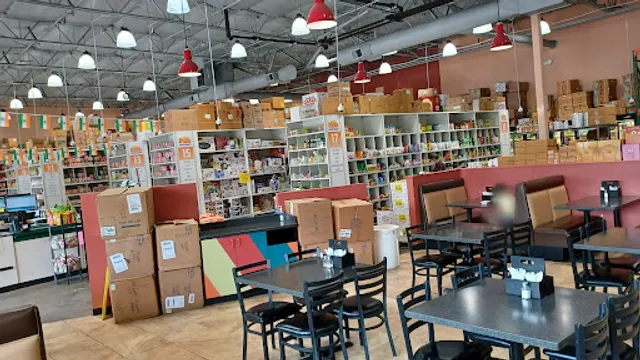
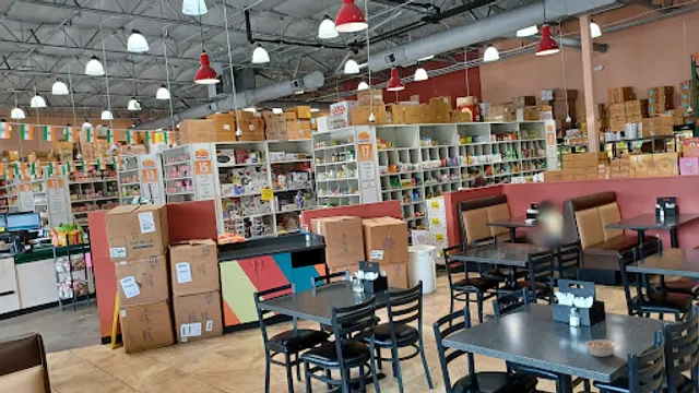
+ legume (602, 347)
